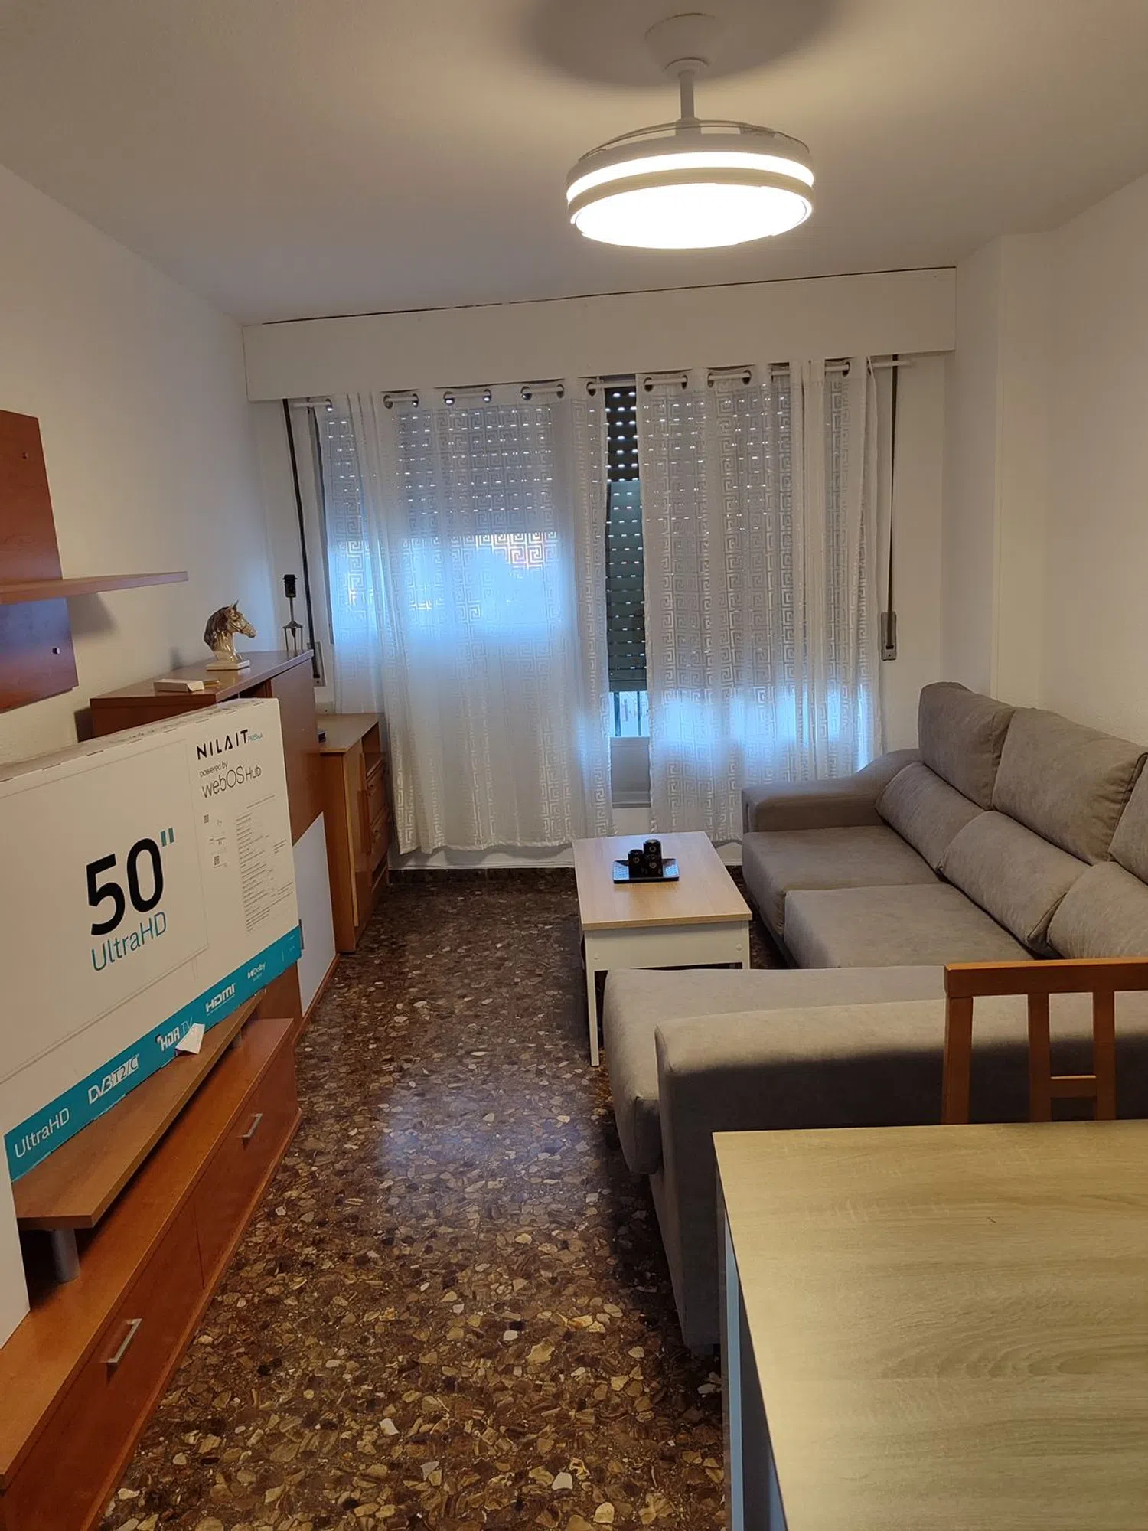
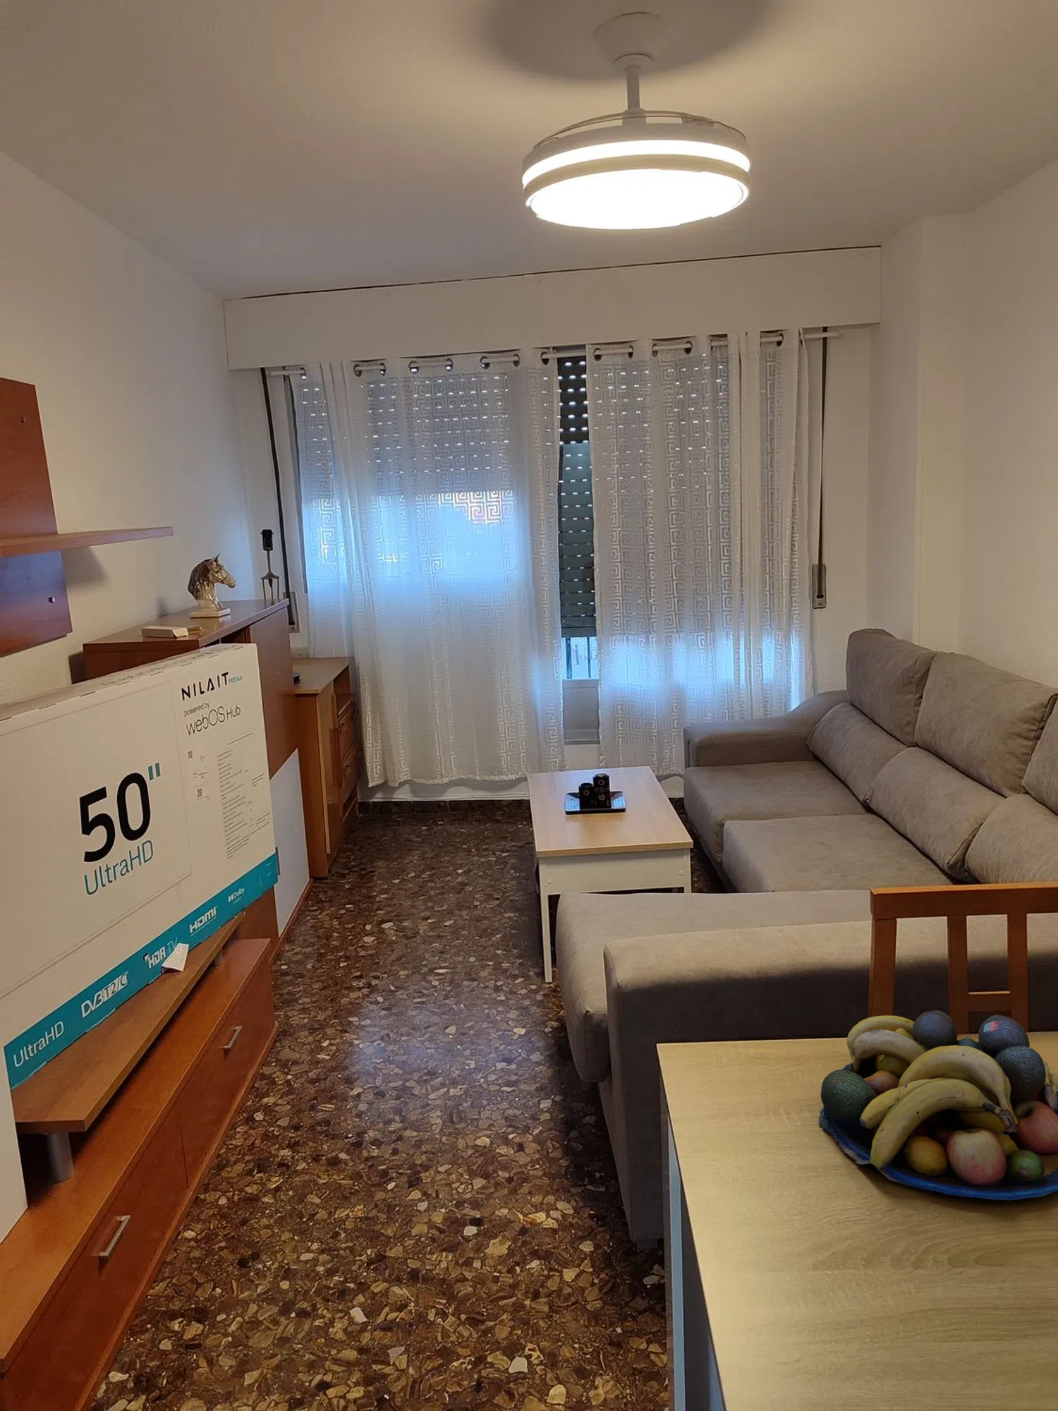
+ fruit bowl (955, 1080)
